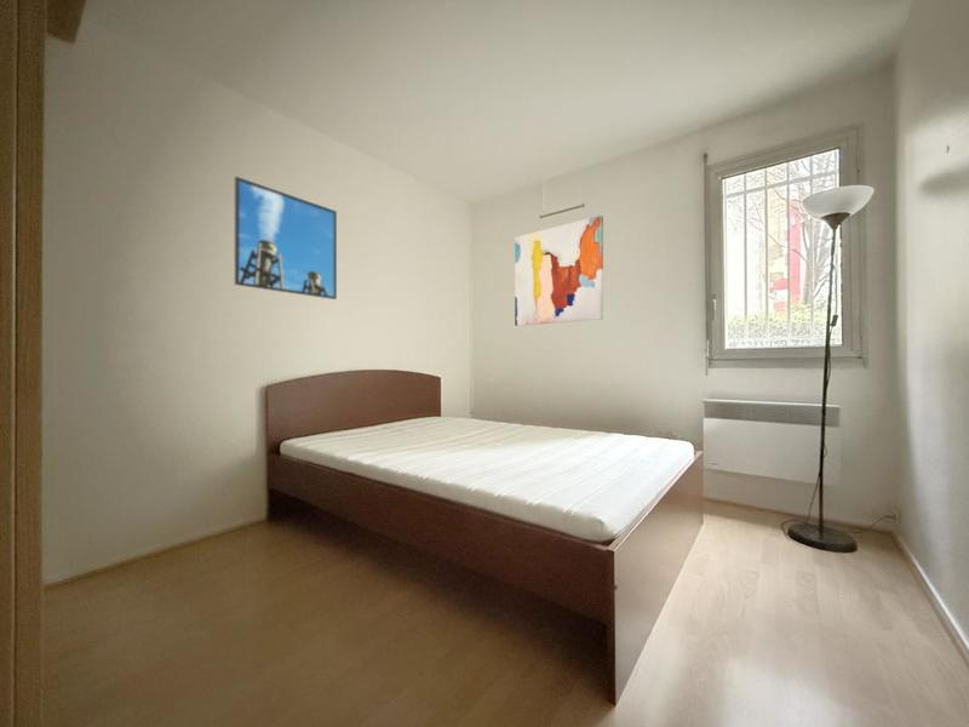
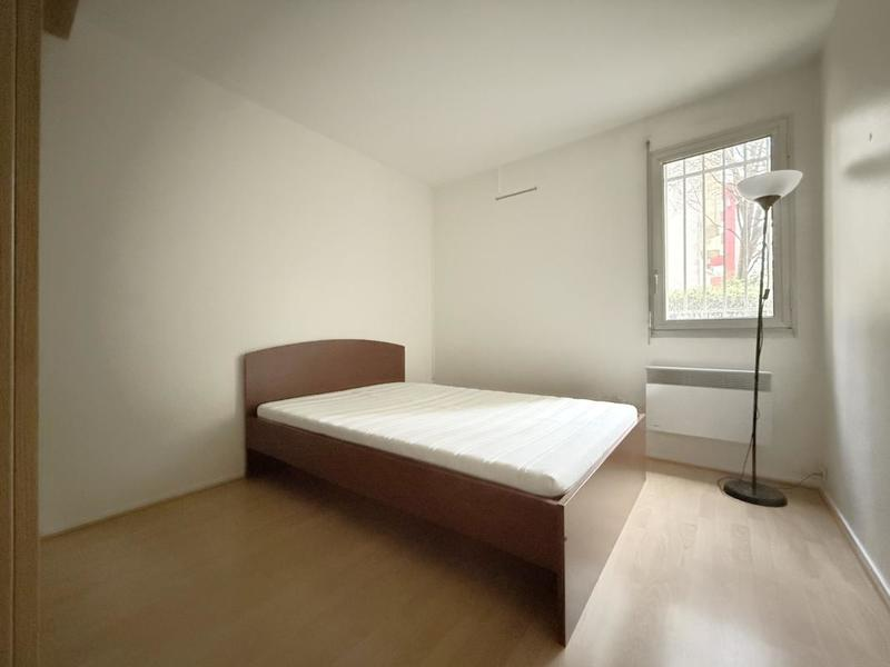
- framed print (289, 244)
- wall art (555, 275)
